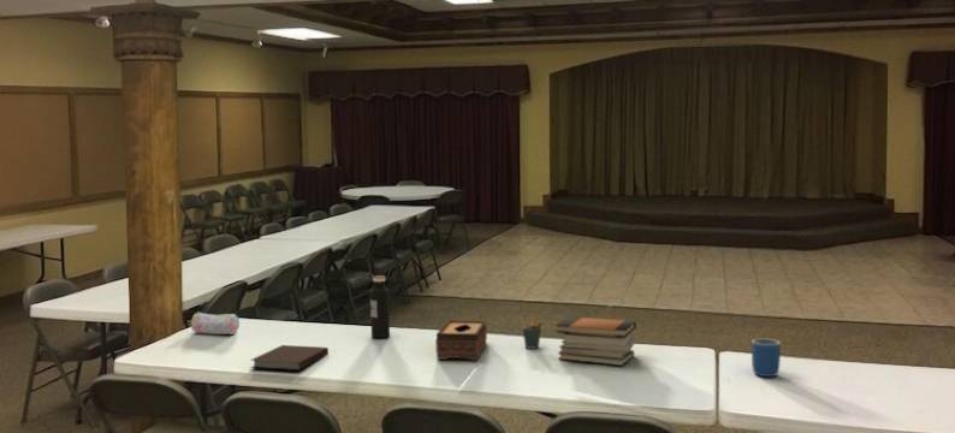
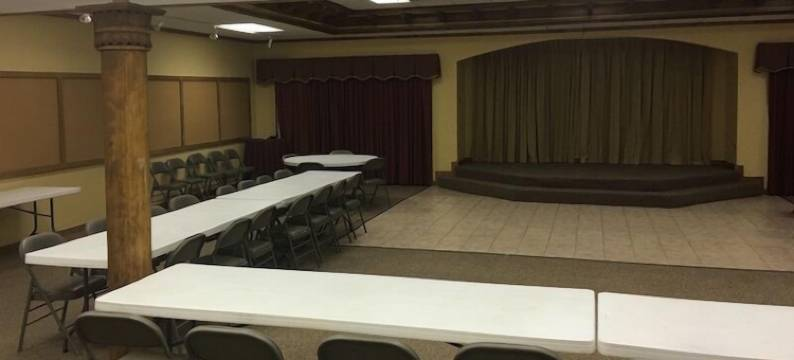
- book stack (597, 340)
- mug (764, 356)
- notebook (290, 357)
- tissue box (462, 339)
- water bottle (379, 306)
- pencil case (215, 322)
- pen holder (532, 331)
